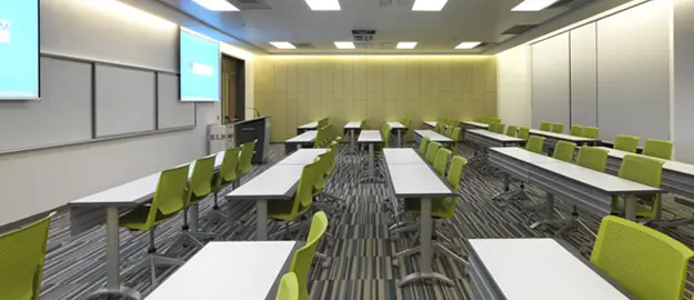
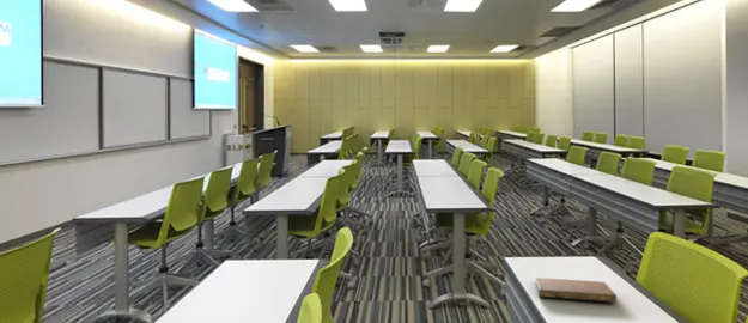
+ notebook (572, 288)
